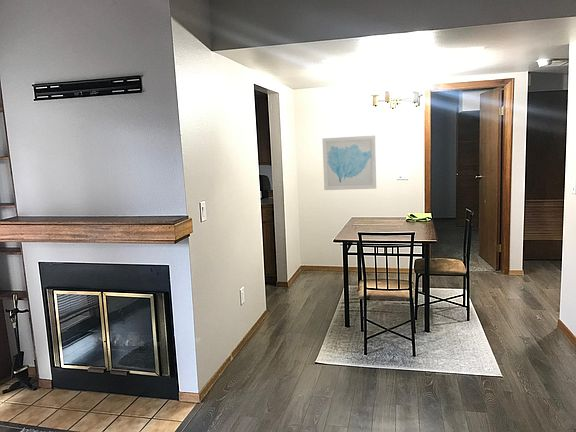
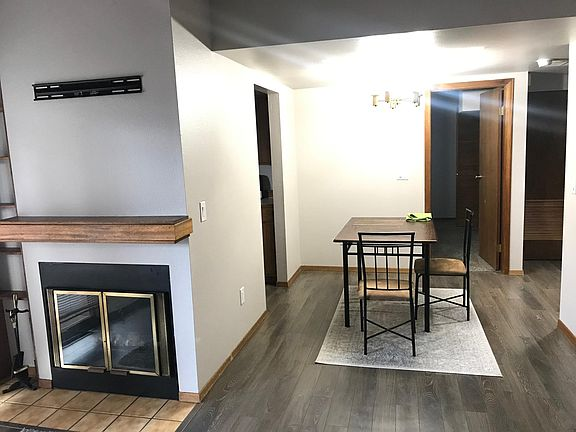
- wall art (349, 163)
